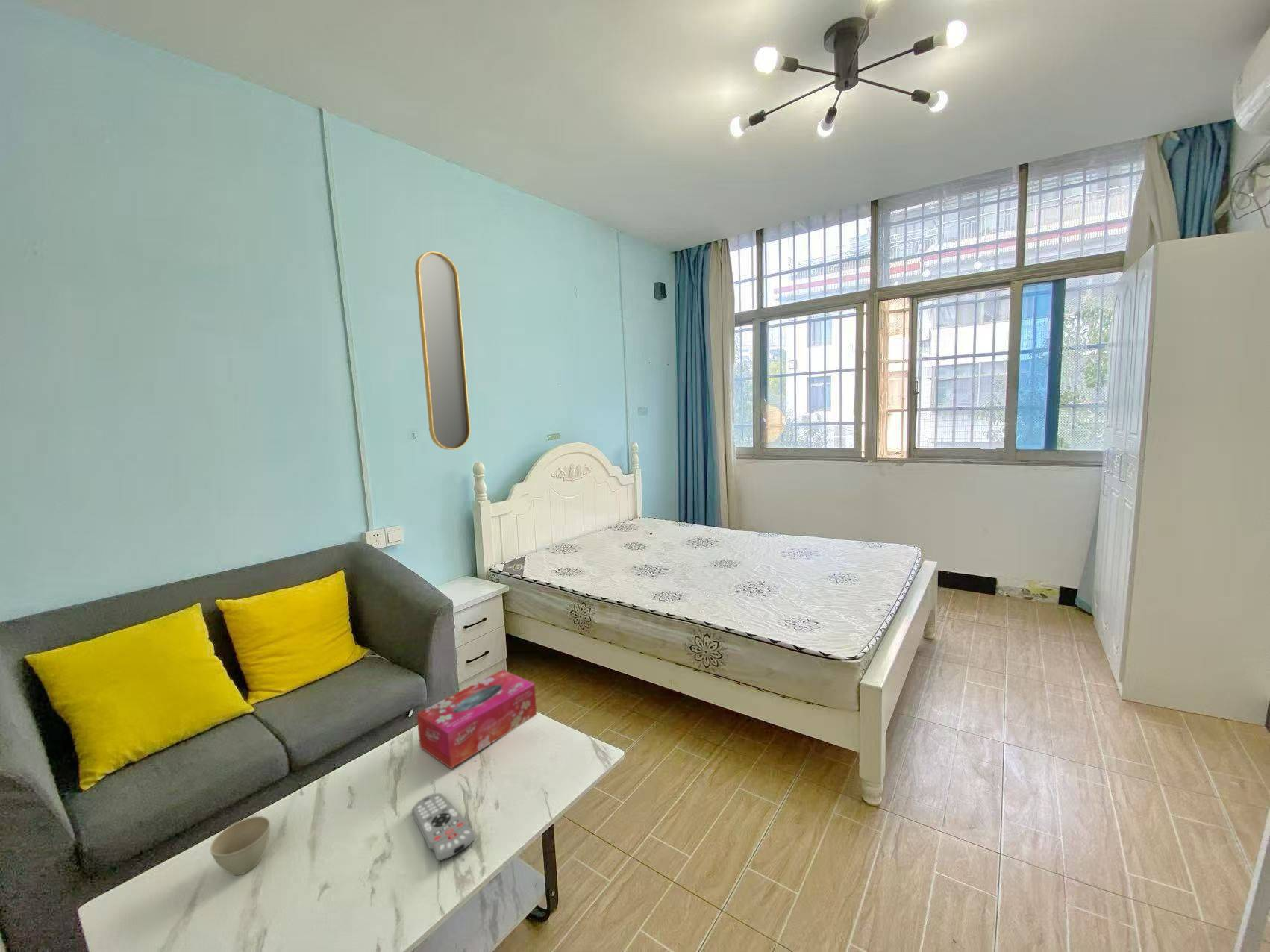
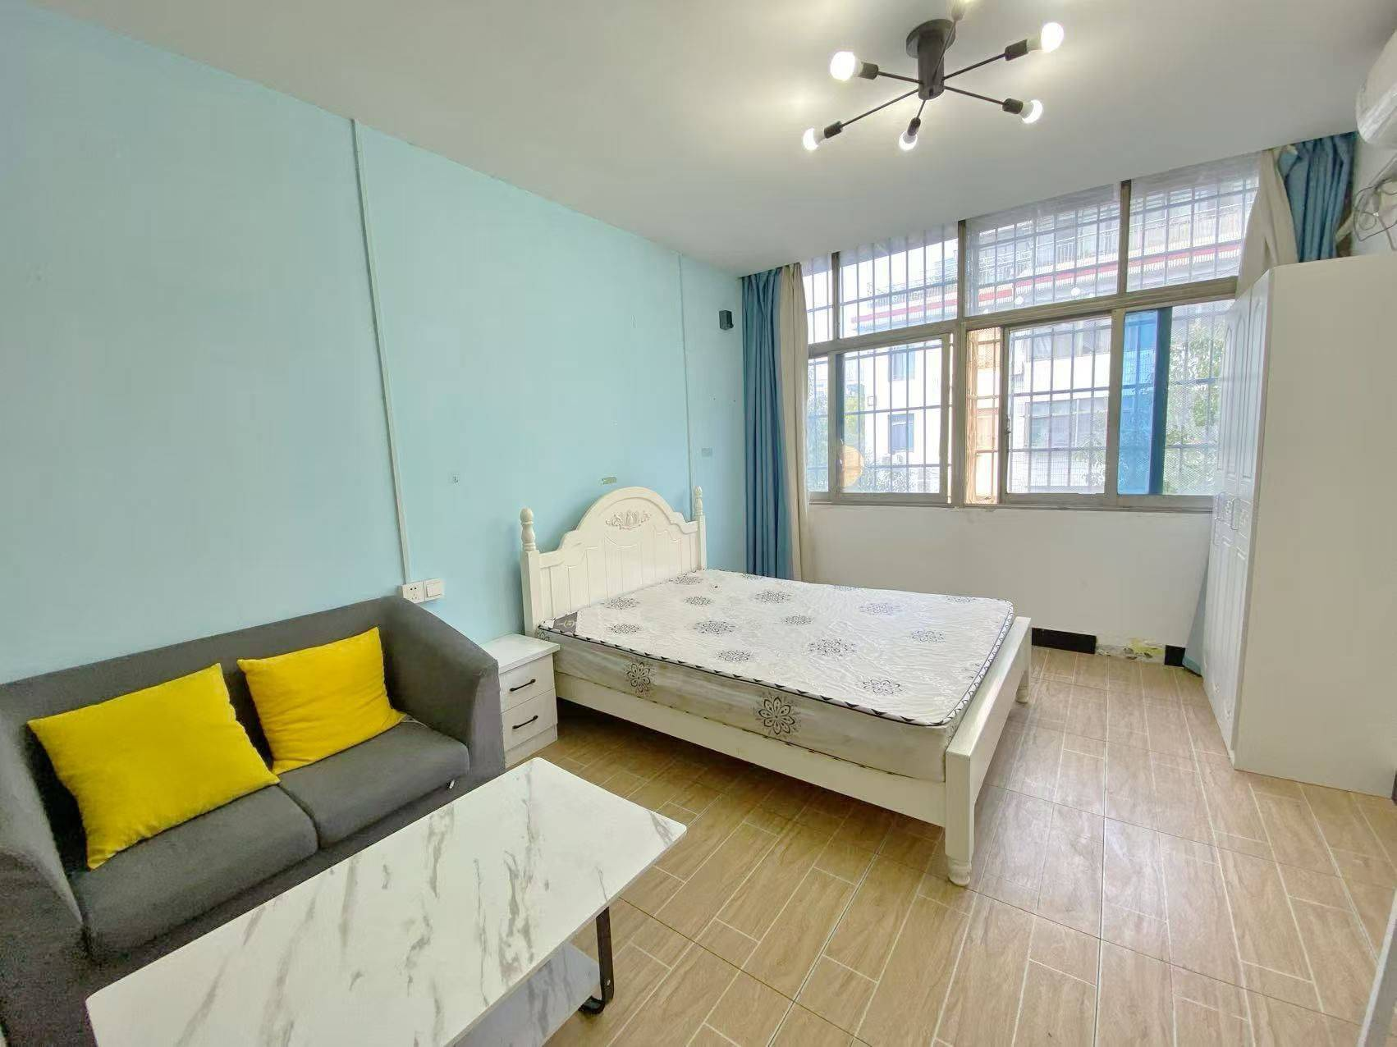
- tissue box (479, 714)
- remote control (440, 823)
- home mirror (444, 353)
- flower pot (243, 850)
